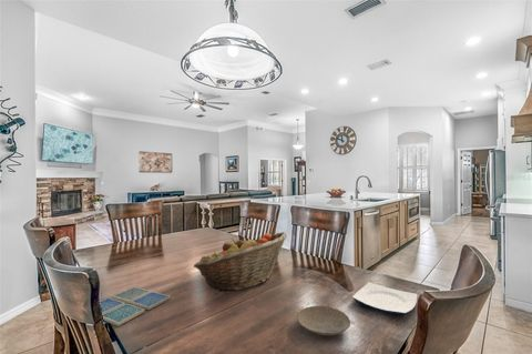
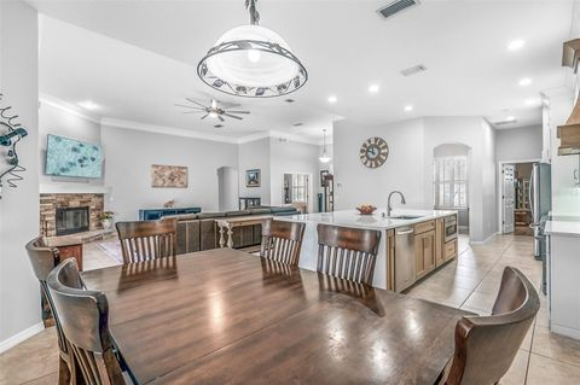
- plate (323, 322)
- plate (385, 299)
- fruit basket (244, 255)
- drink coaster (127, 304)
